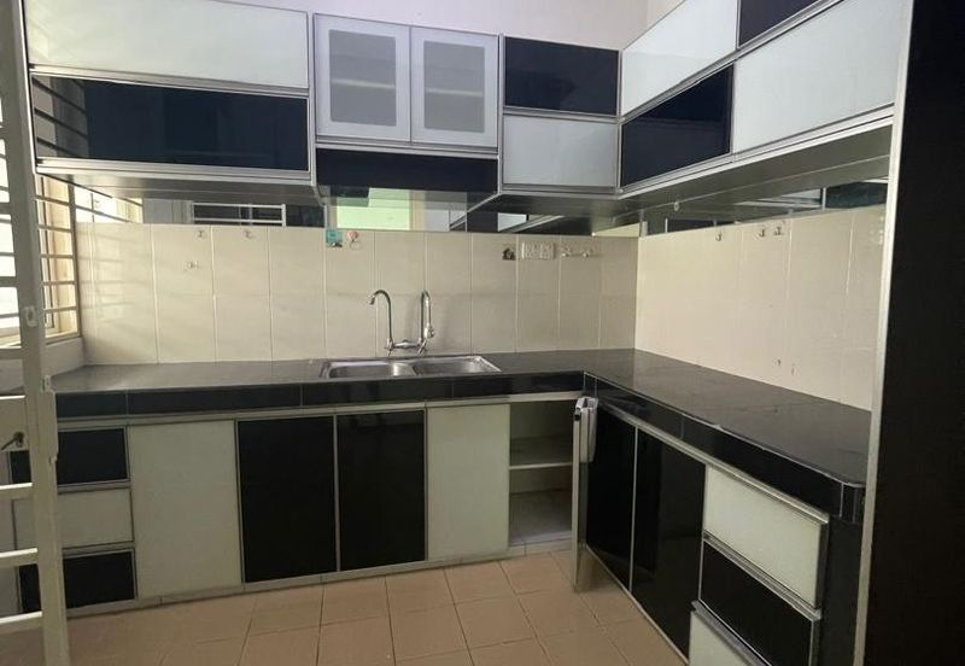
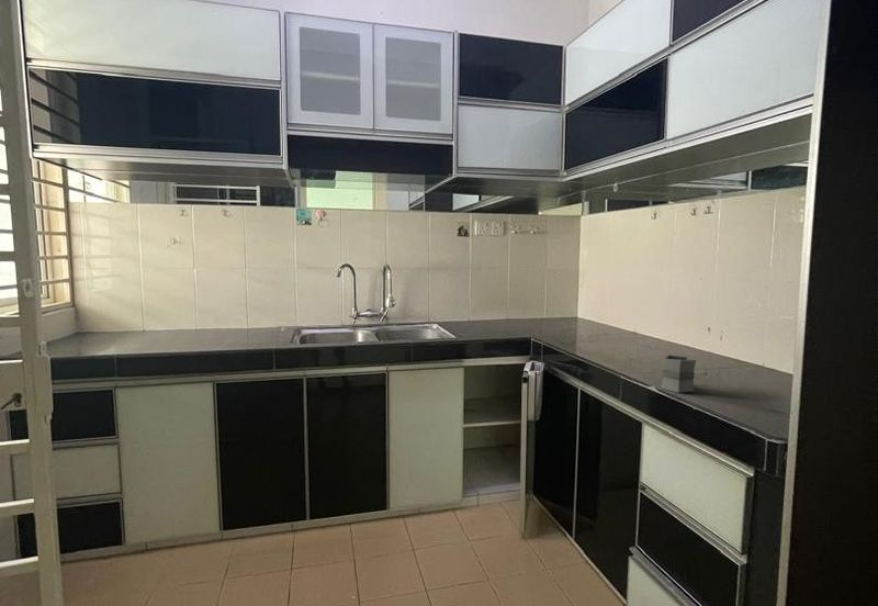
+ mug (677, 372)
